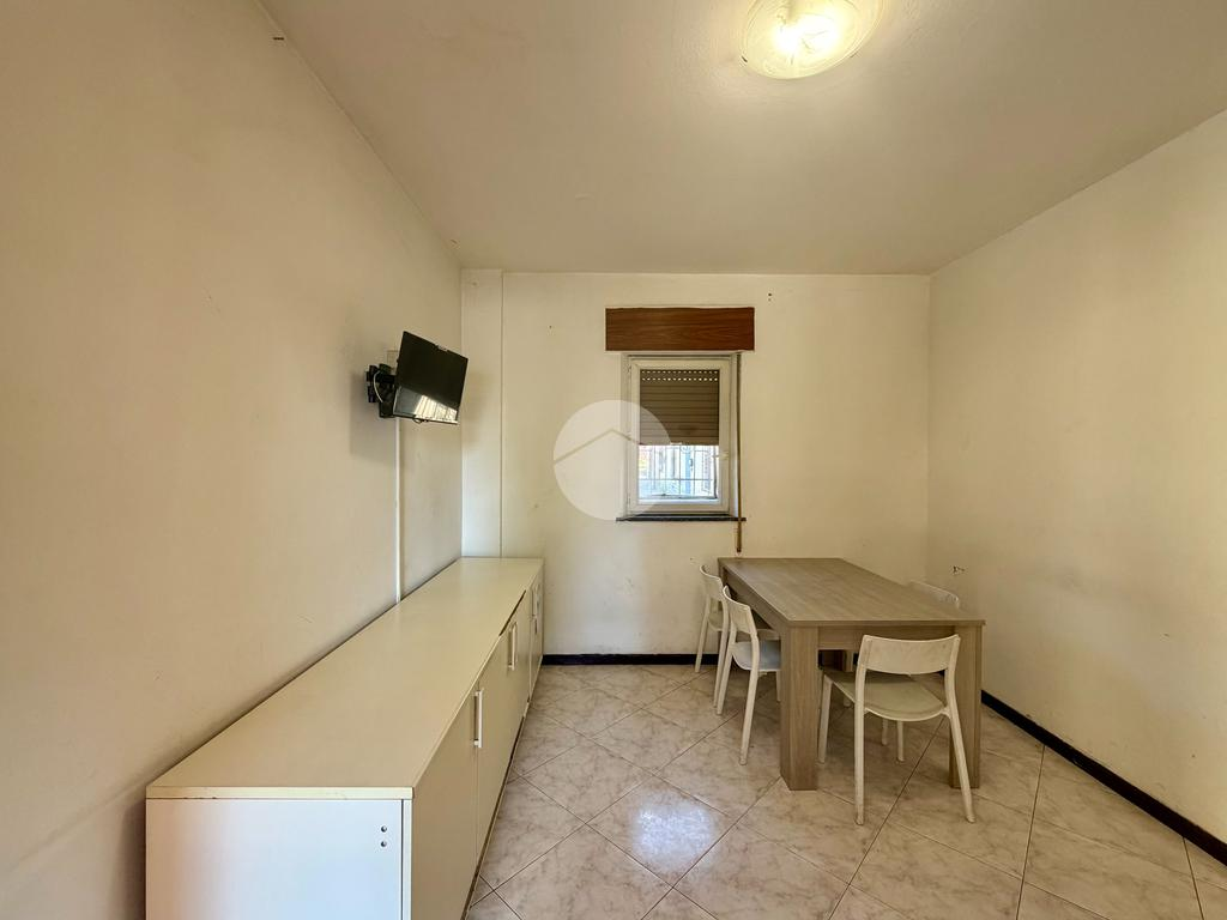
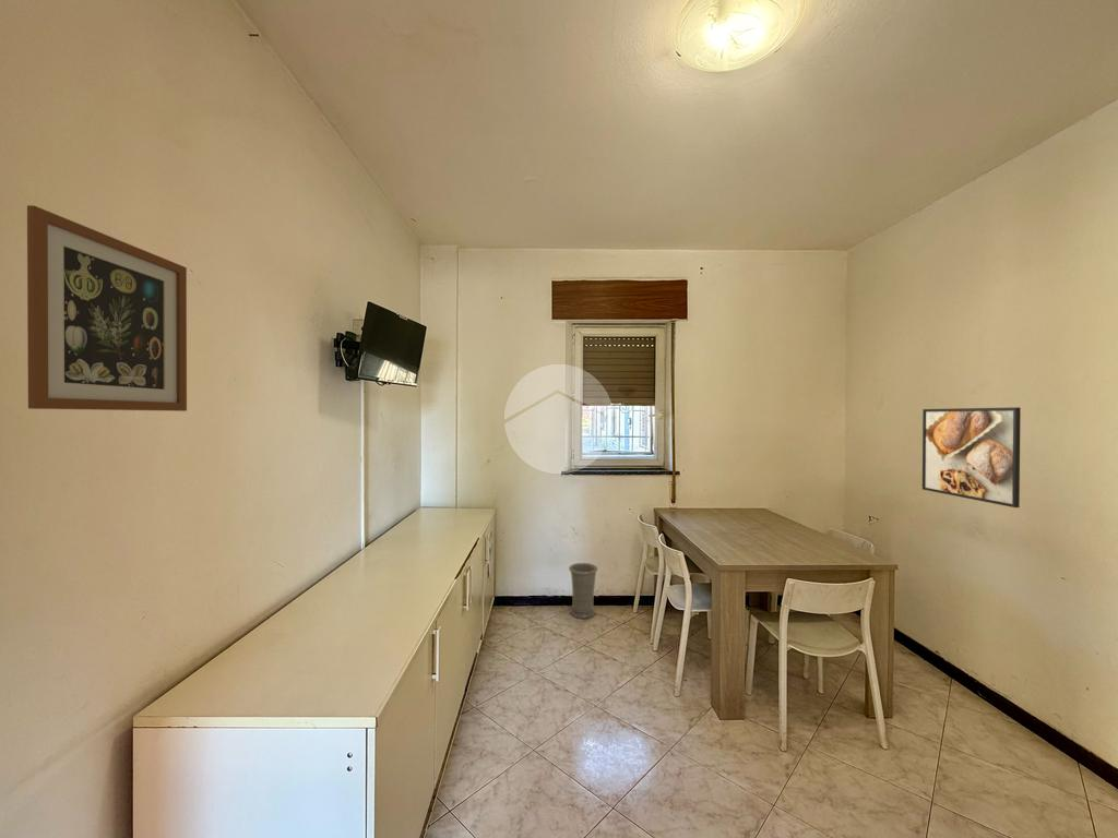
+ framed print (965, 453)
+ vase (583, 589)
+ wall art (120, 325)
